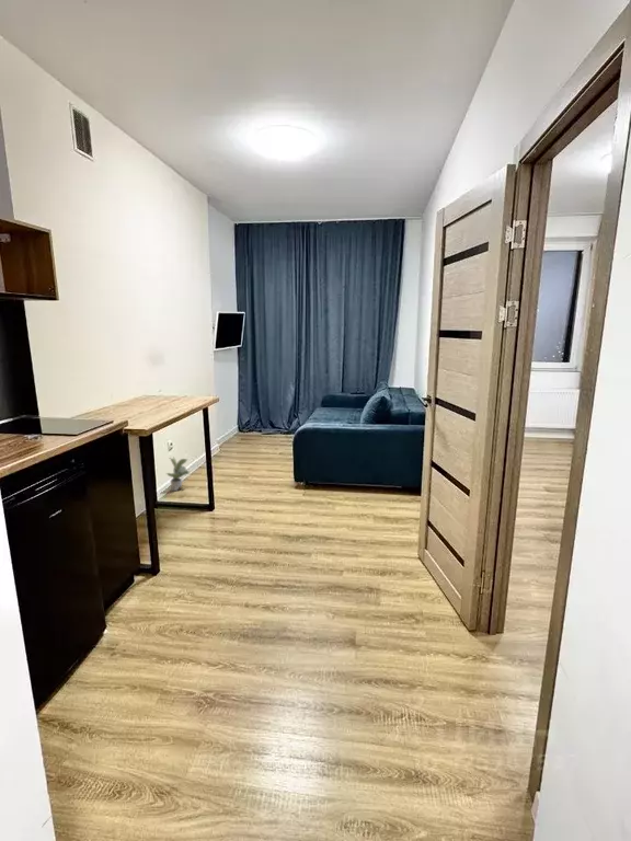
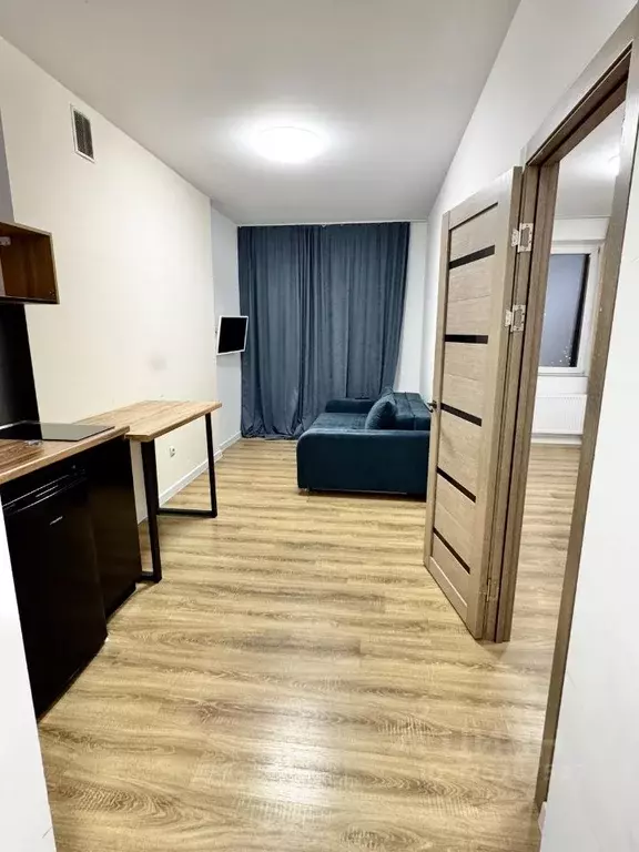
- potted plant (179, 473)
